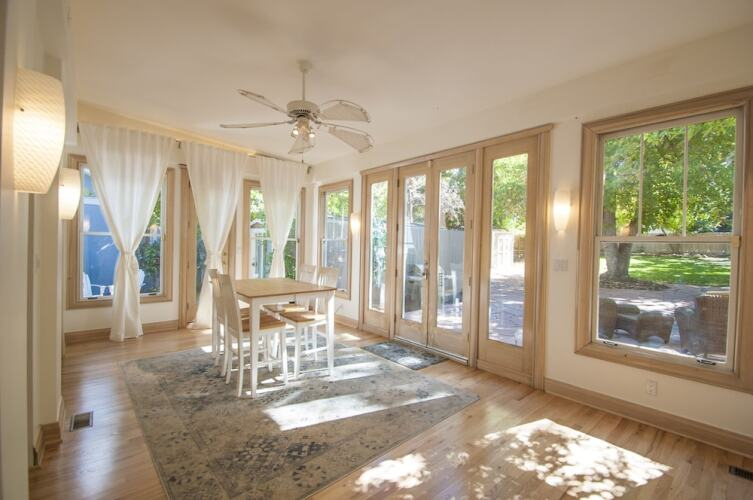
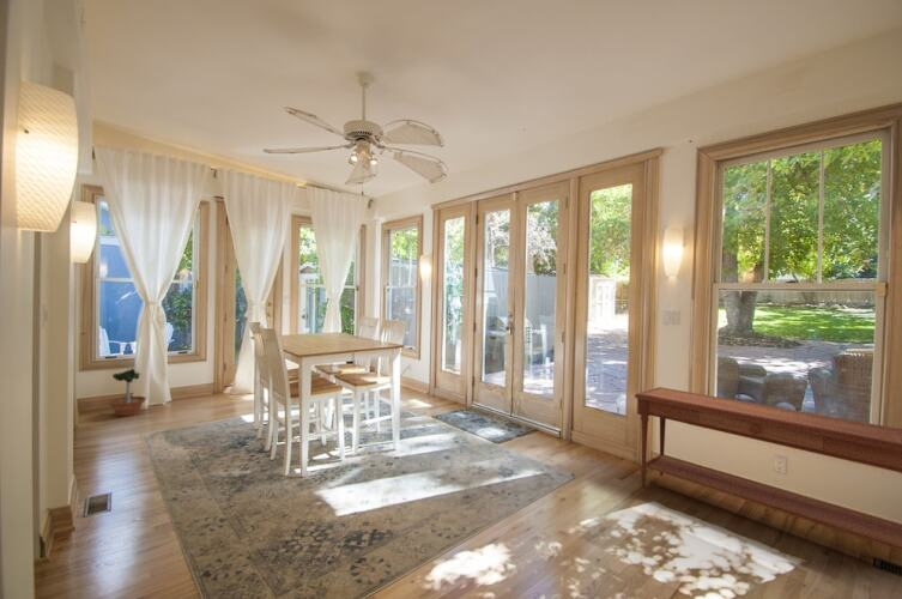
+ console table (757, 482)
+ potted tree (127, 388)
